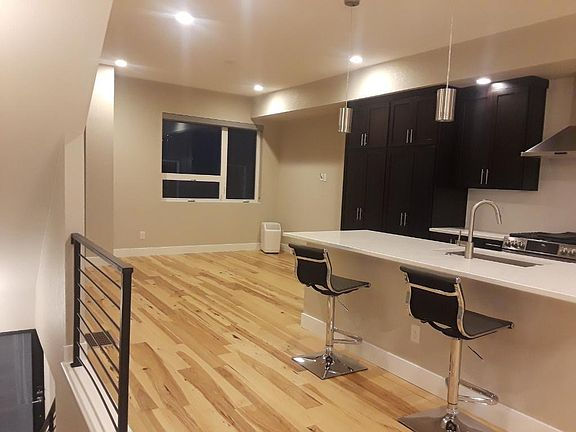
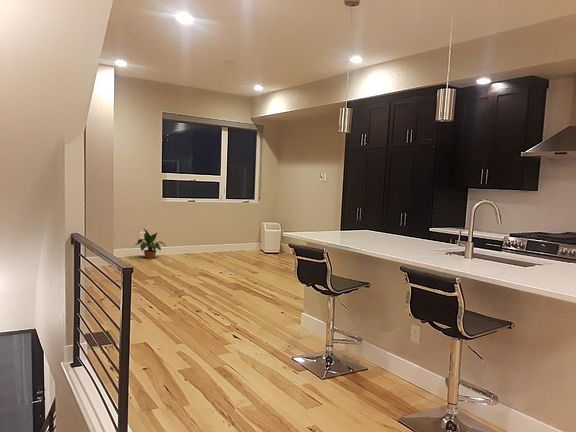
+ potted plant (149, 242)
